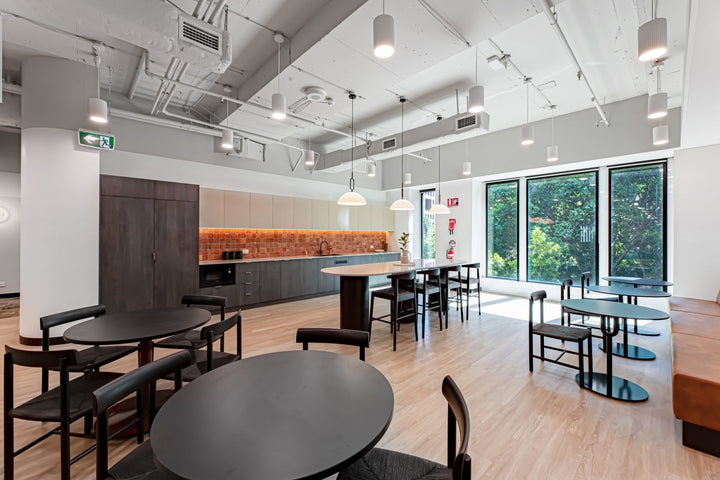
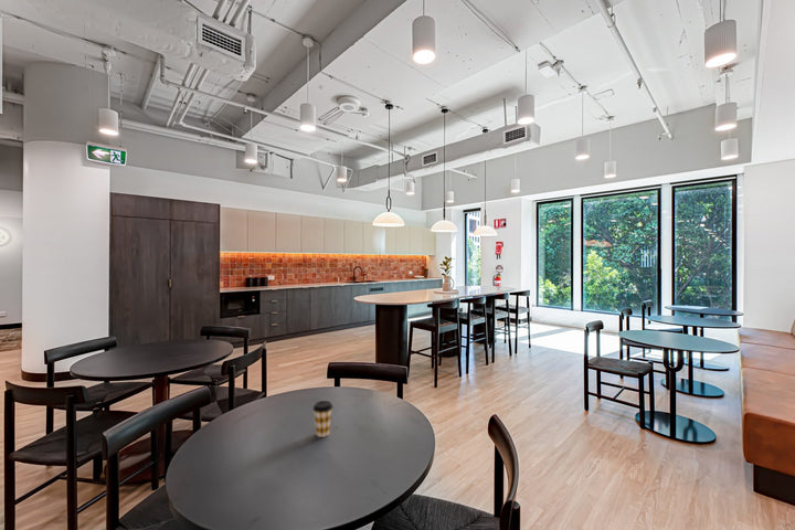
+ coffee cup (322, 418)
